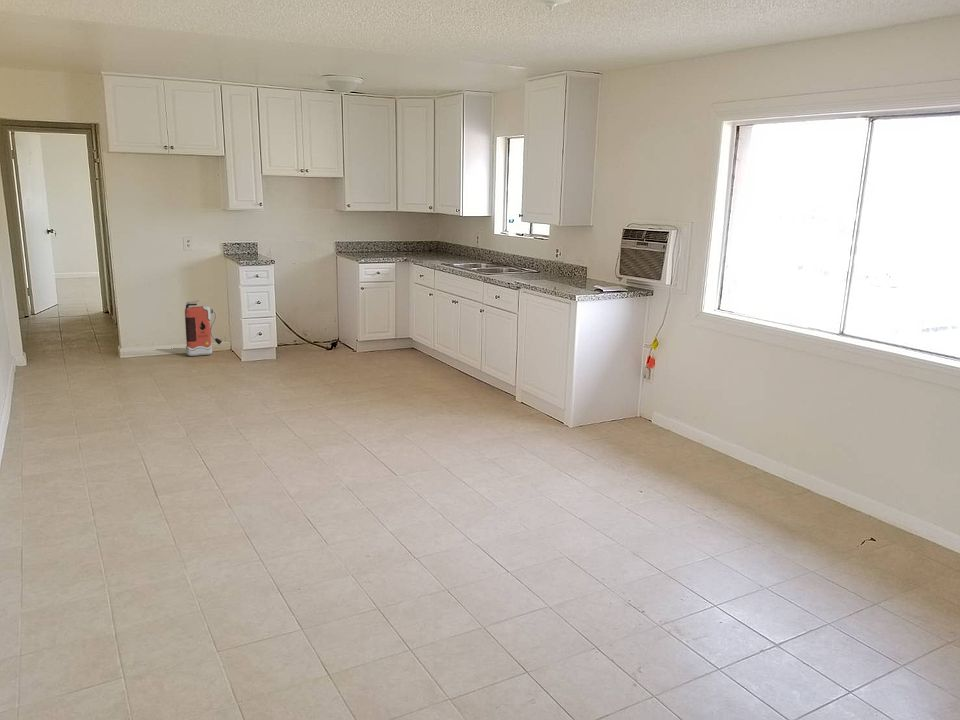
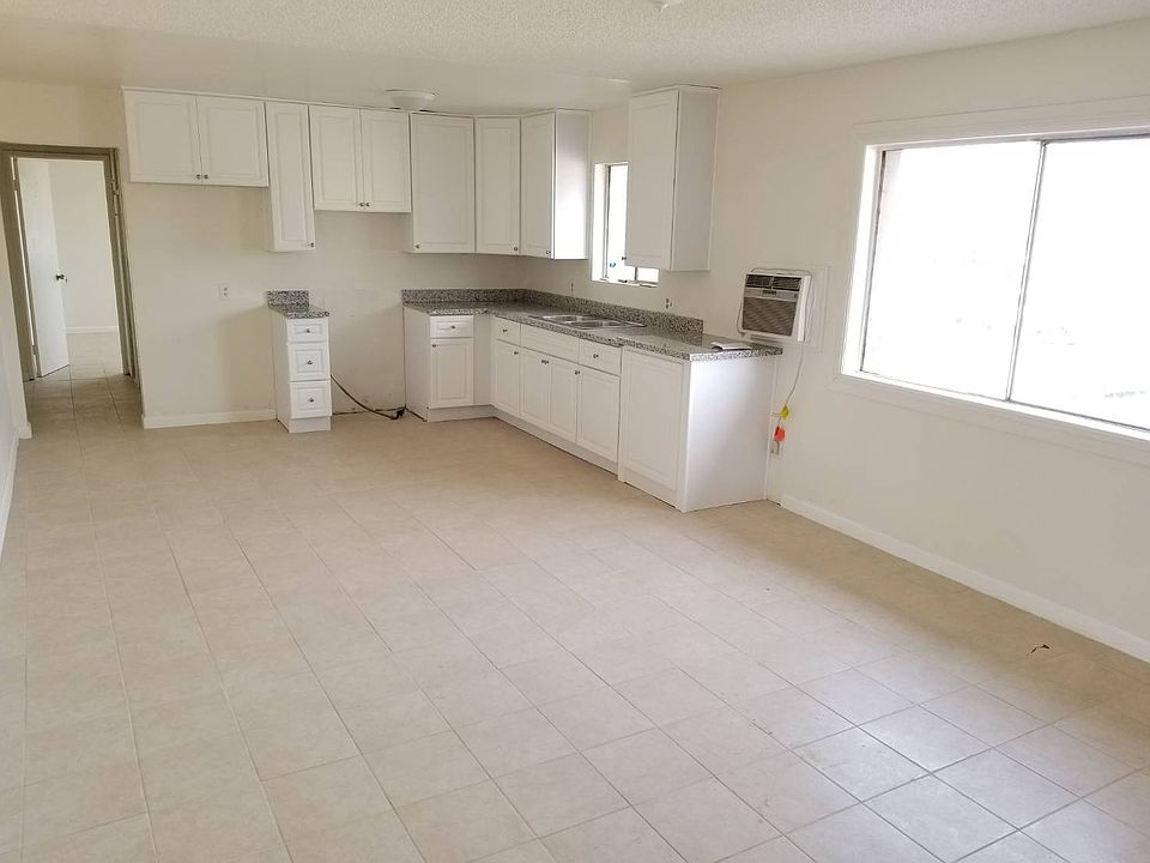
- fire extinguisher (203, 327)
